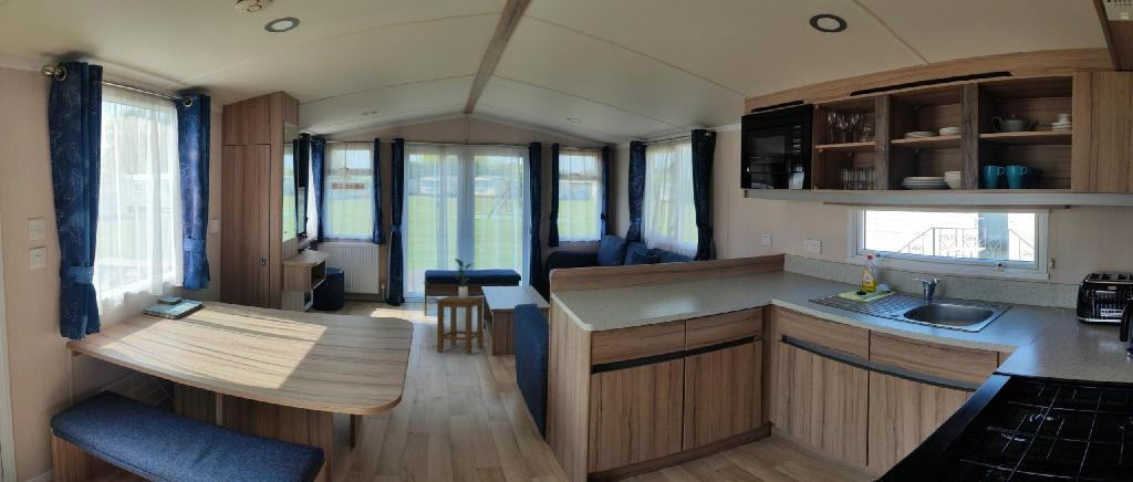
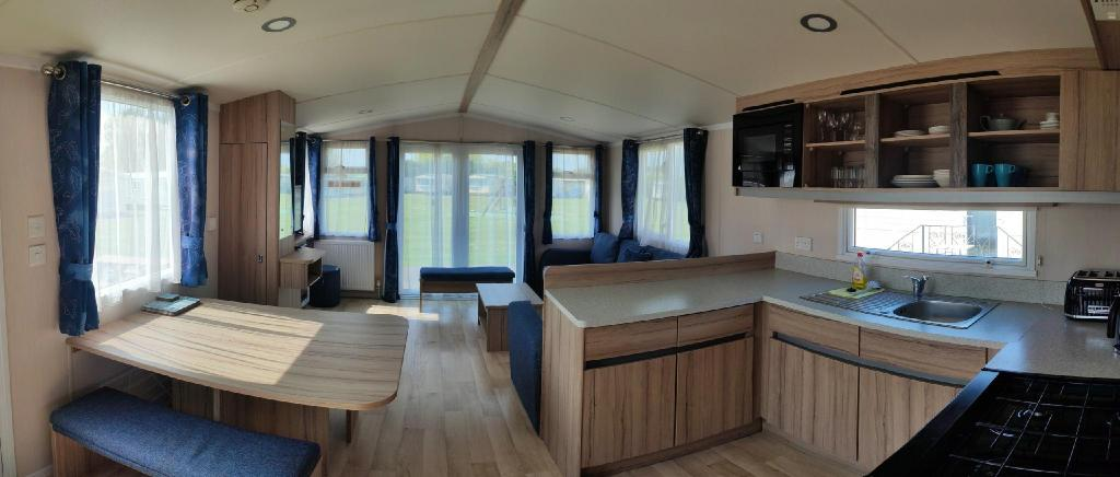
- stool (456, 324)
- potted plant (462, 277)
